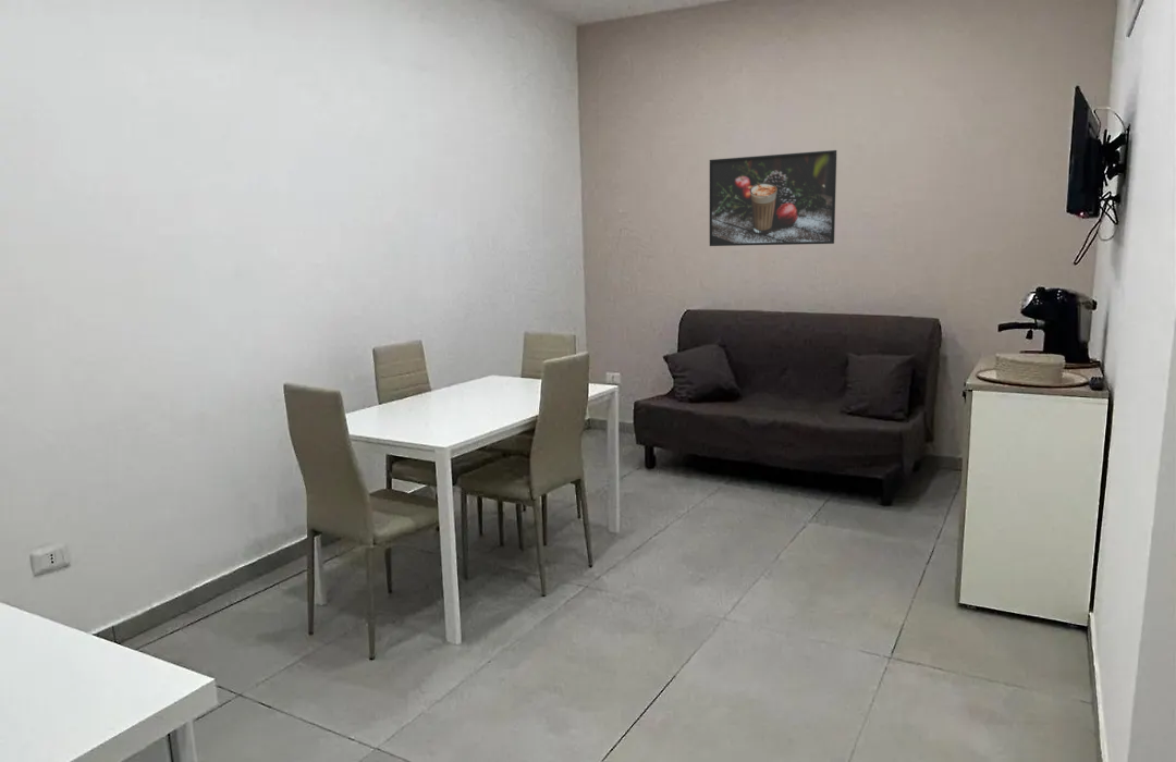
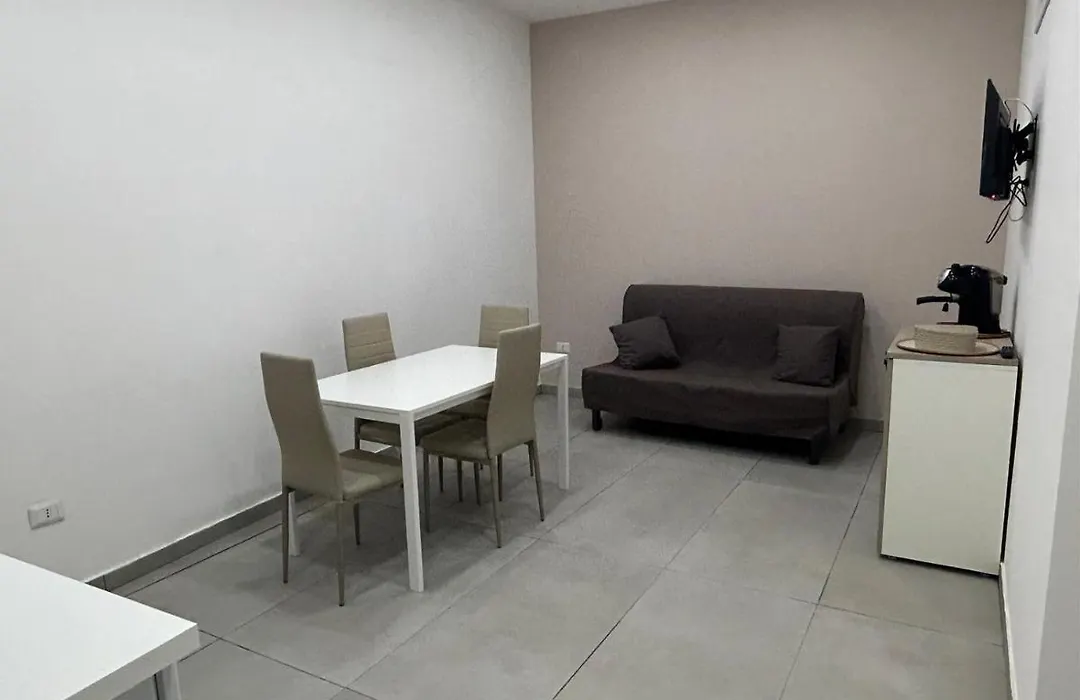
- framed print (770, 200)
